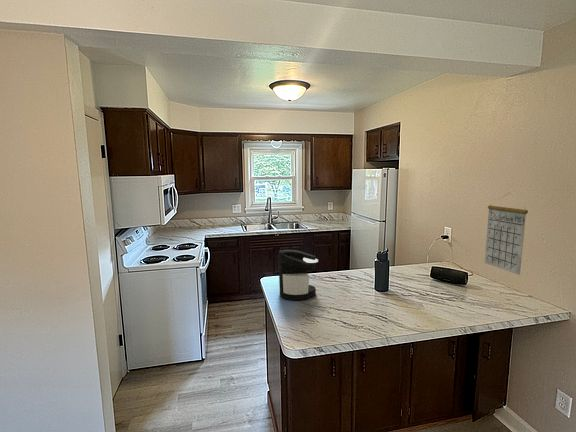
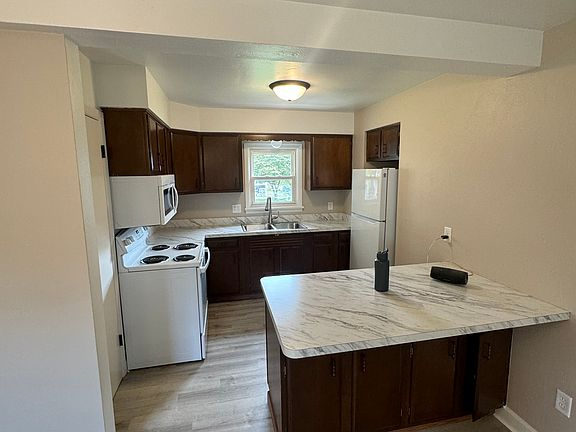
- coffee maker (298, 272)
- calendar (504, 231)
